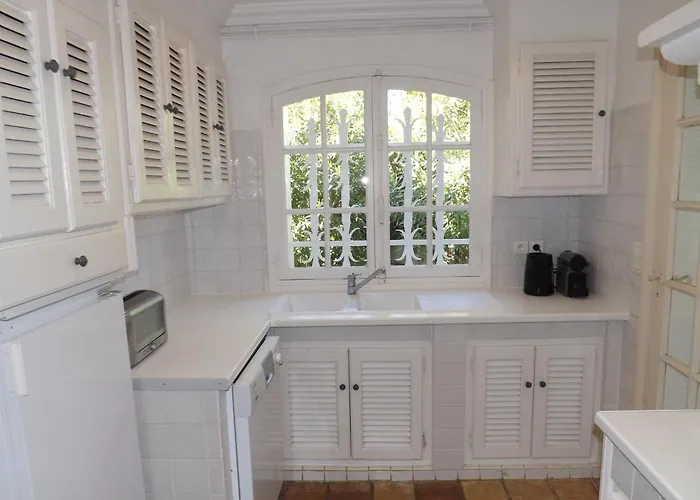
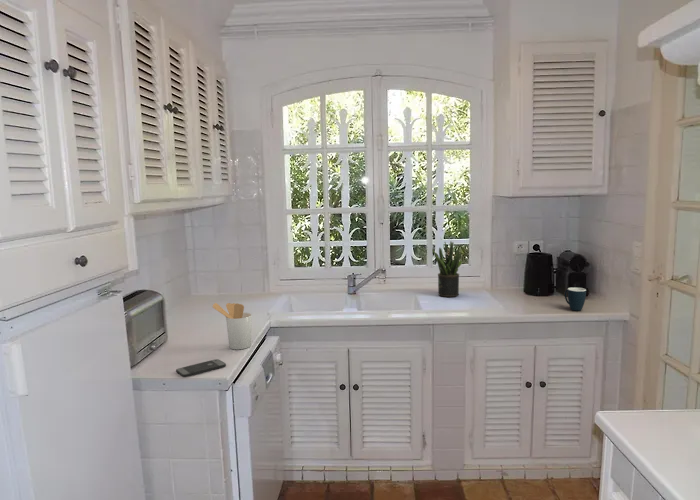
+ mug (573, 298)
+ potted plant (446, 268)
+ smartphone (201, 367)
+ utensil holder (232, 324)
